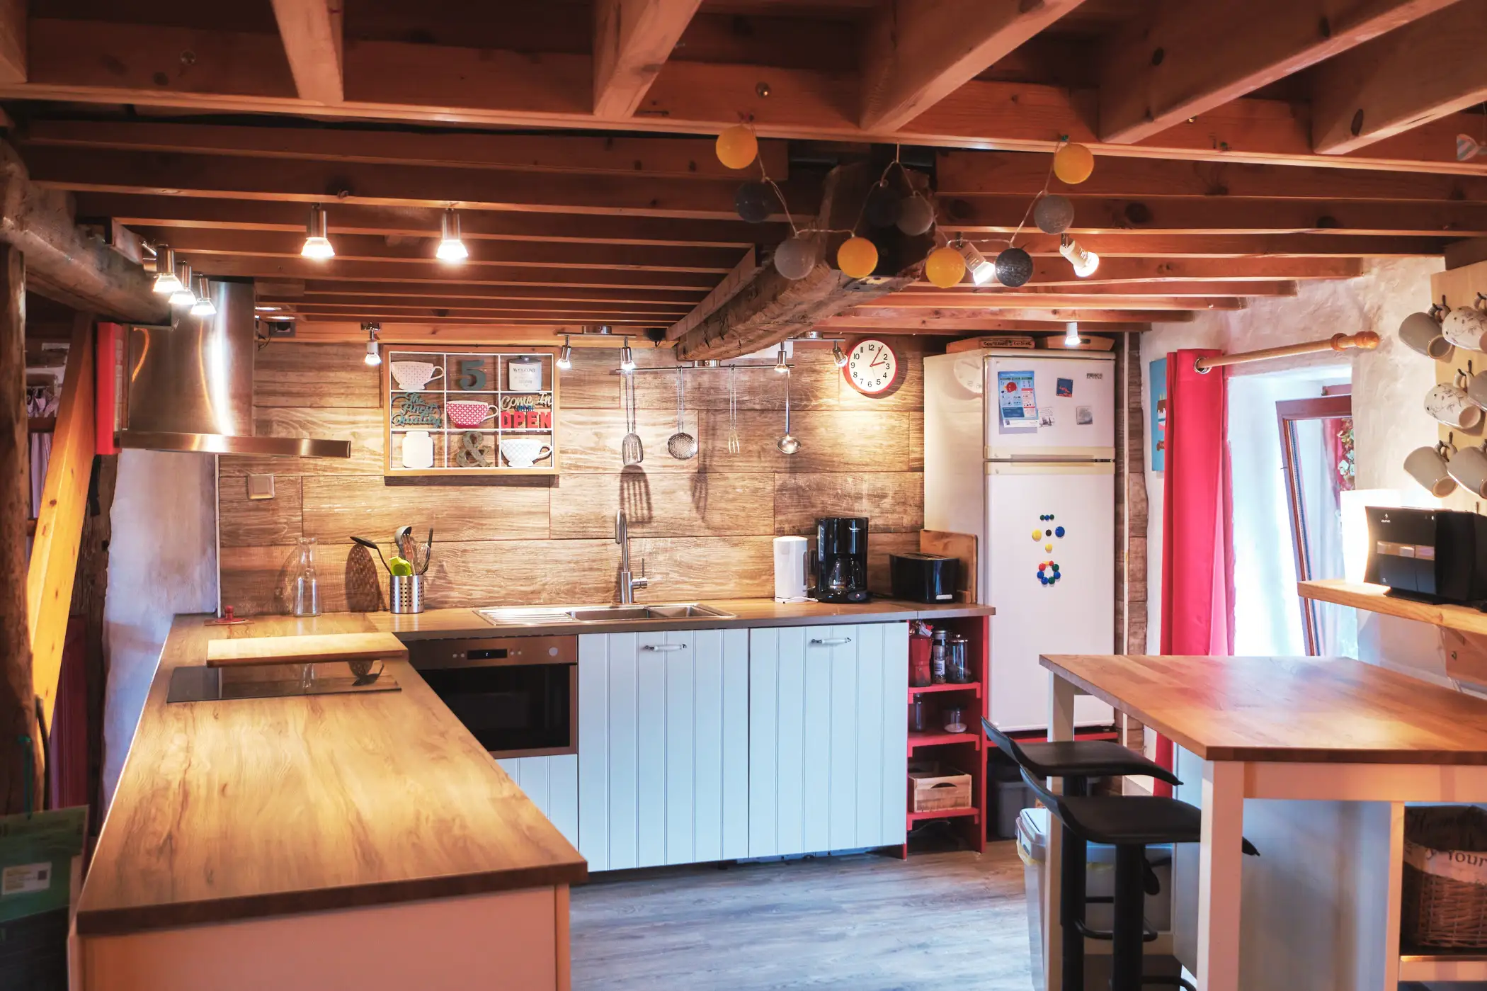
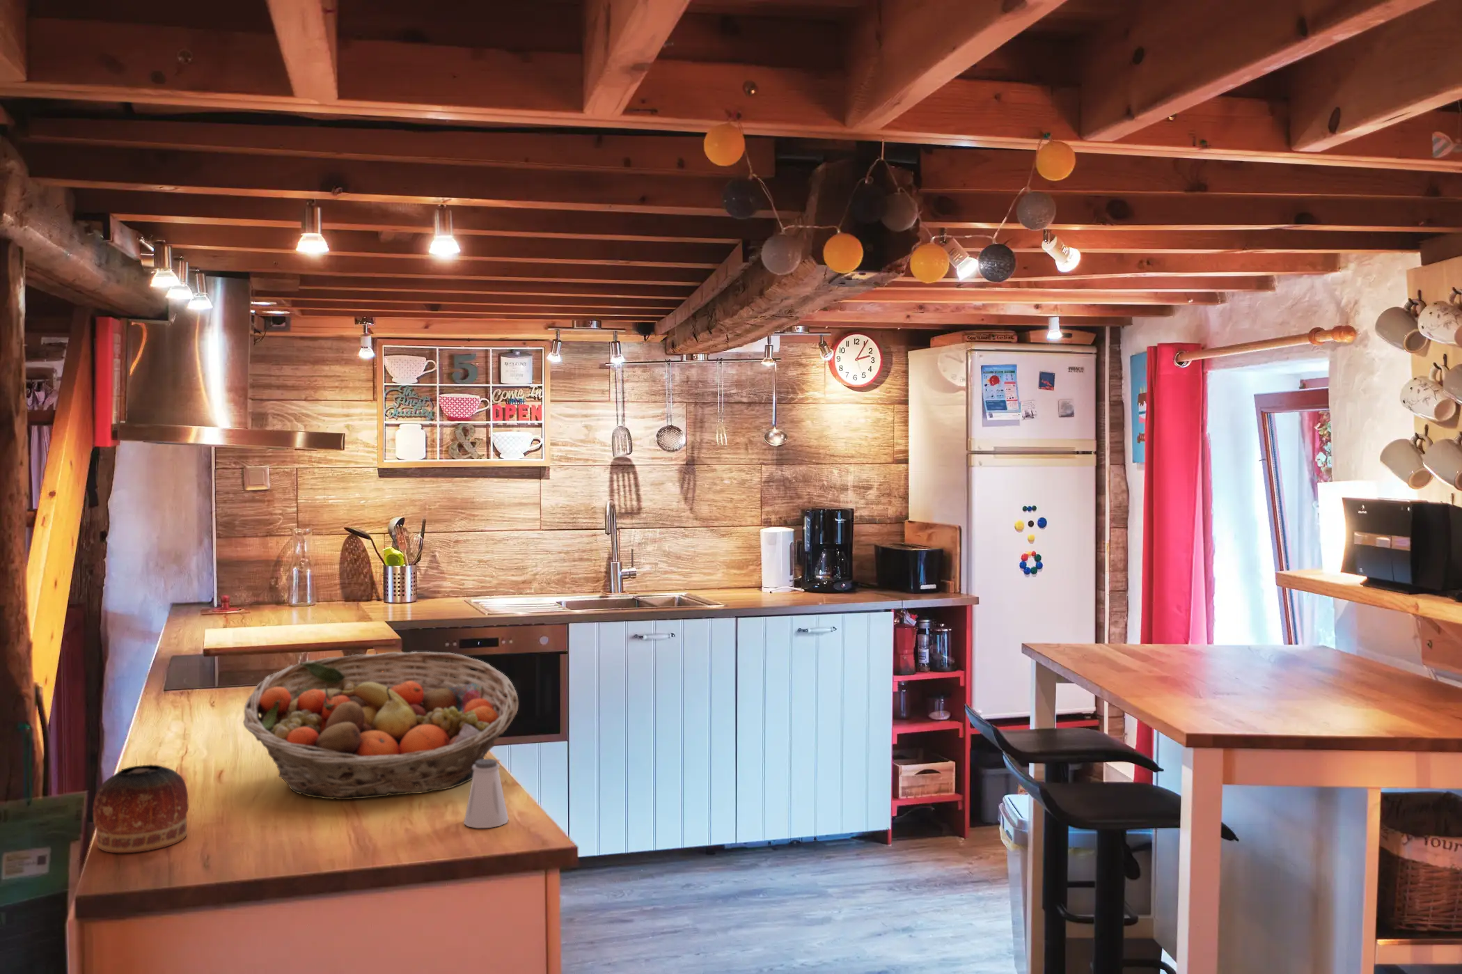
+ fruit basket (385, 722)
+ saltshaker (486, 791)
+ bowl (141, 804)
